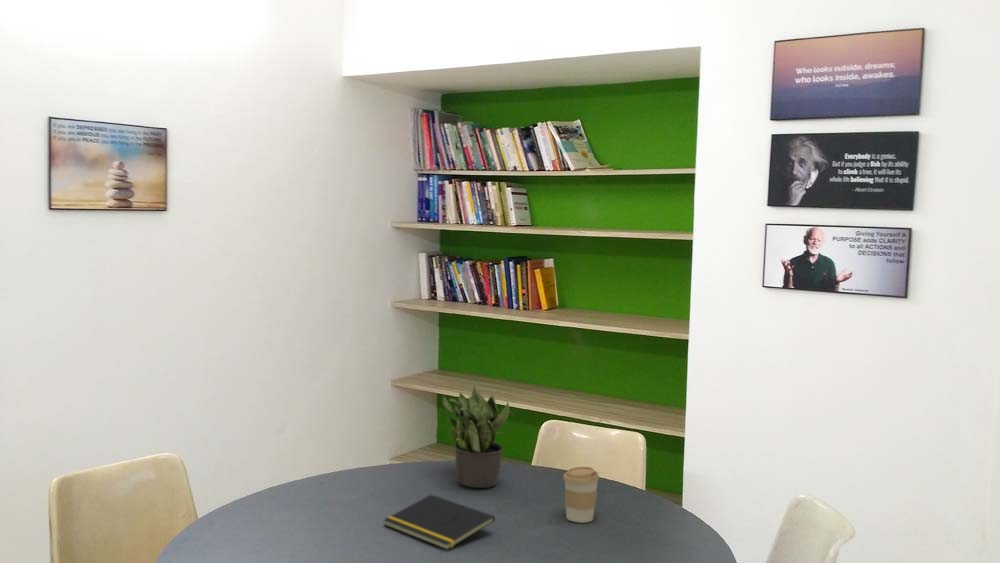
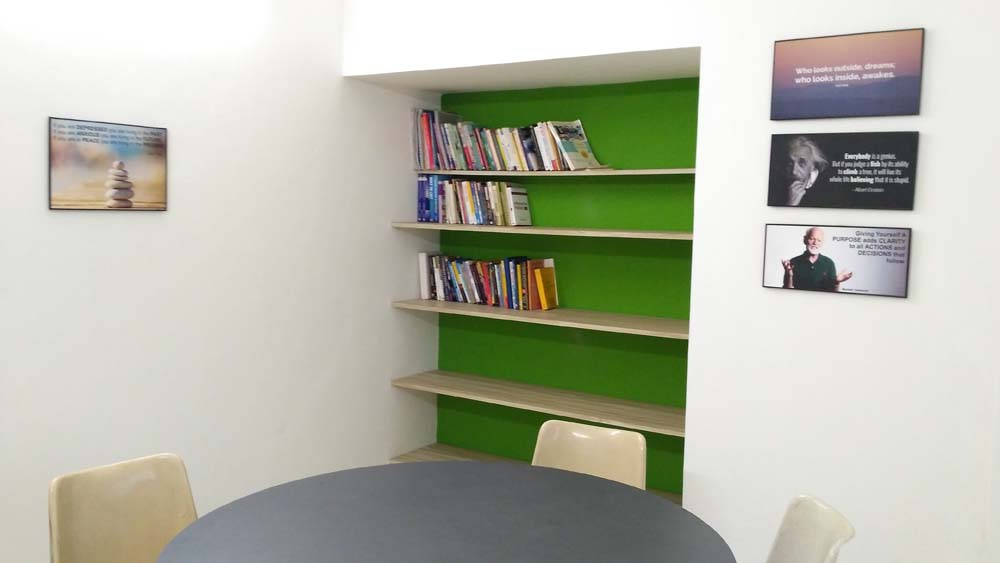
- notepad (438, 520)
- potted plant (481, 431)
- coffee cup (580, 493)
